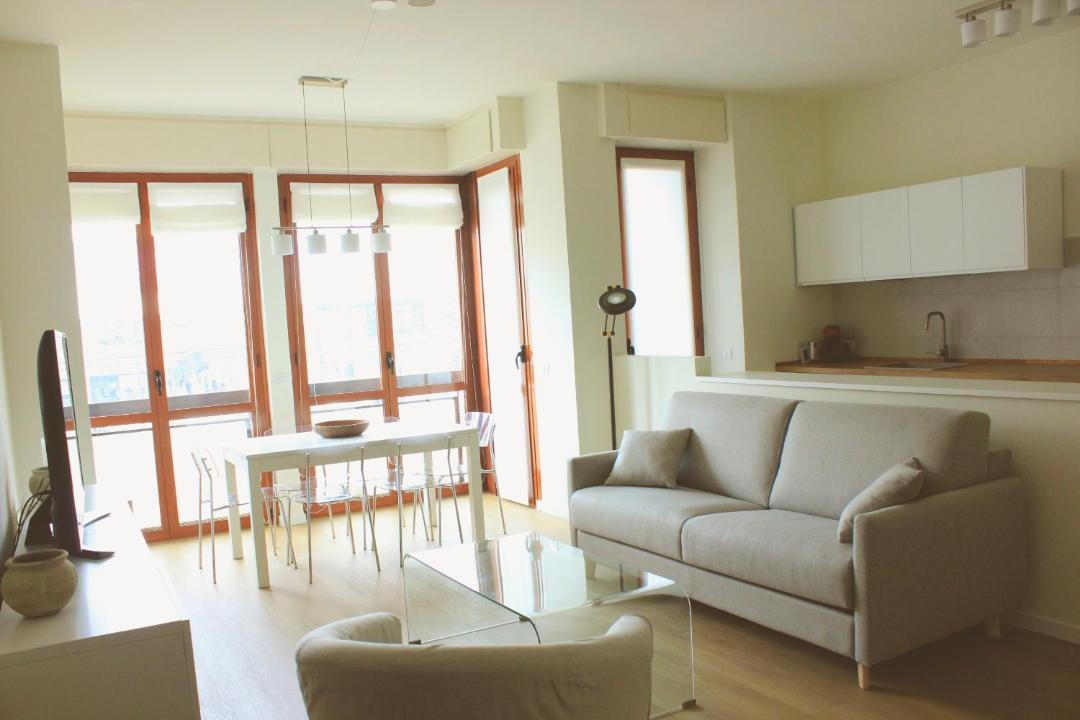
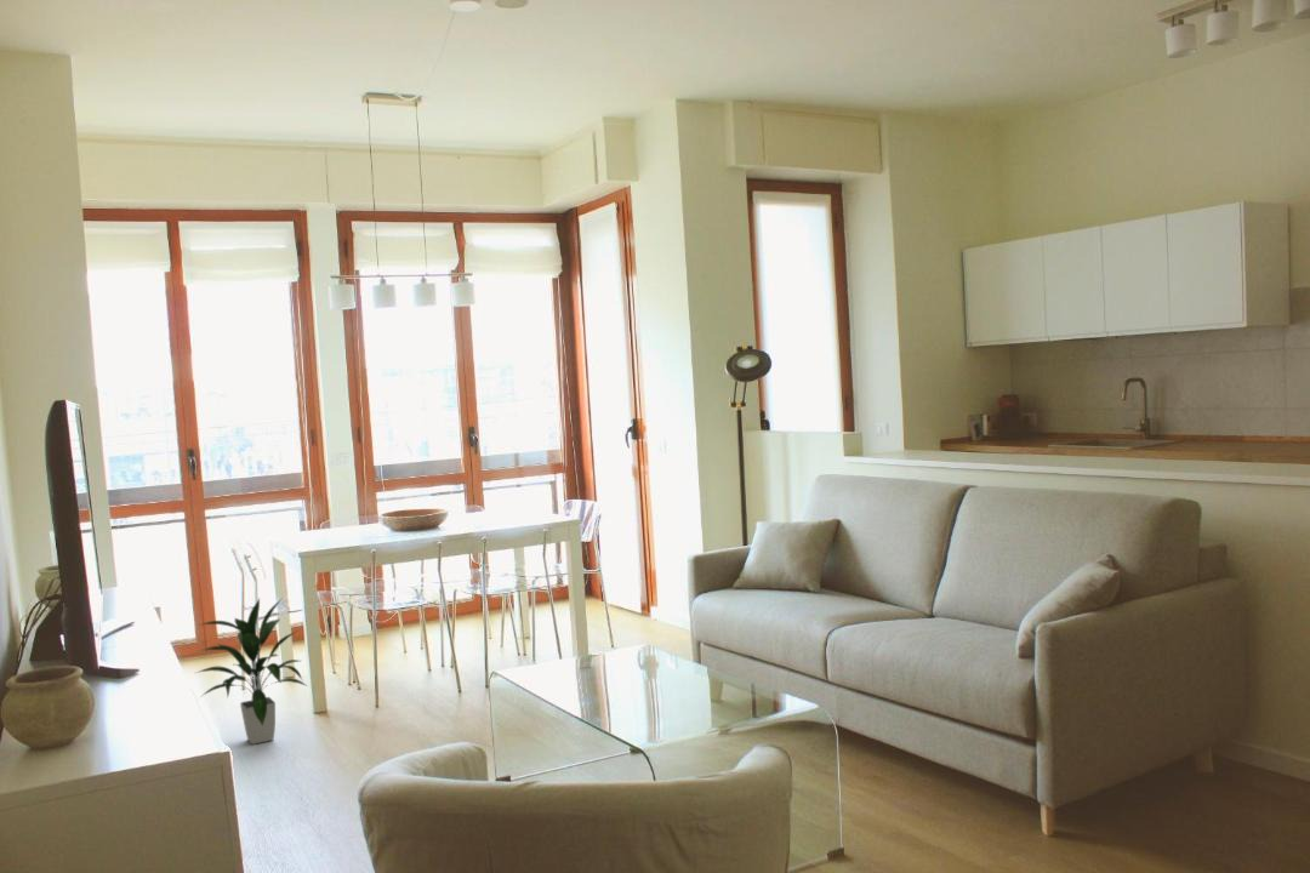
+ indoor plant (252, 671)
